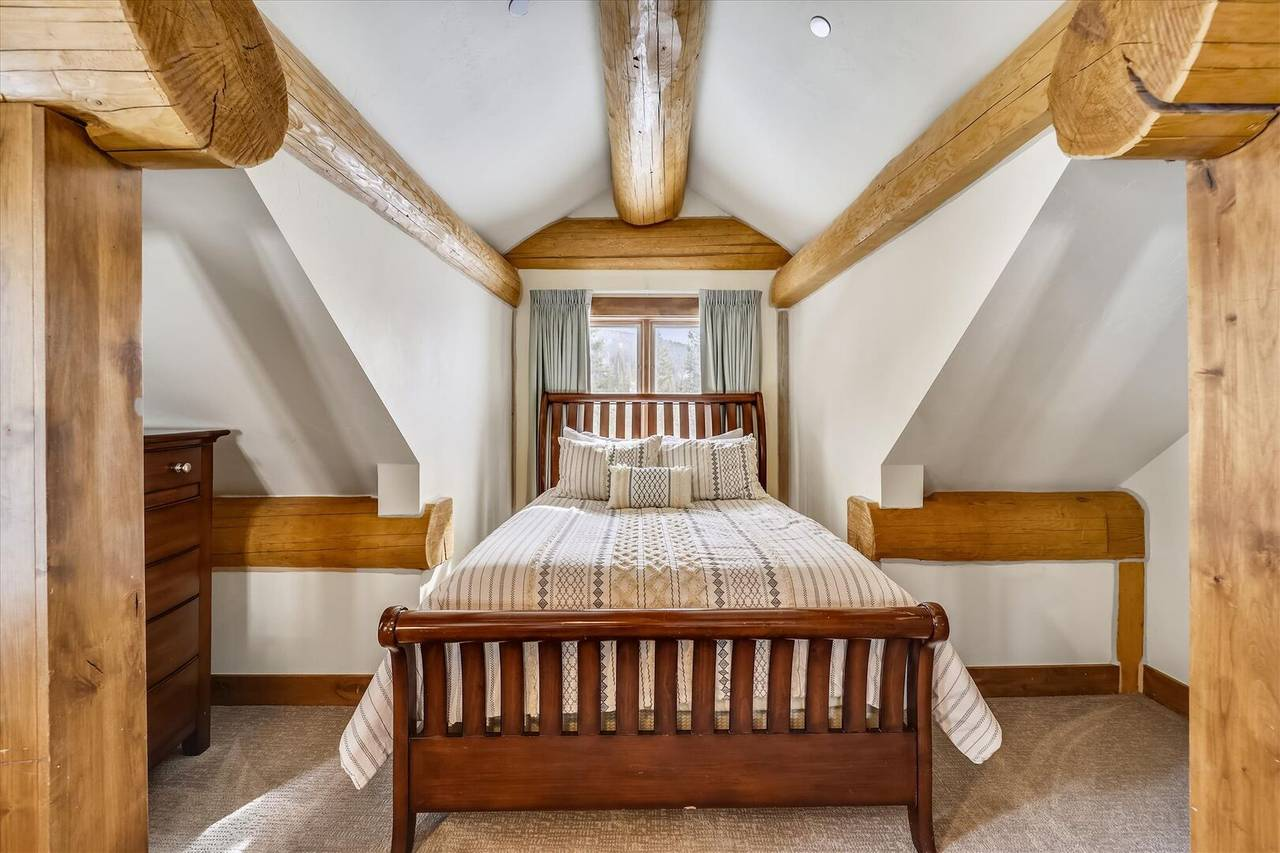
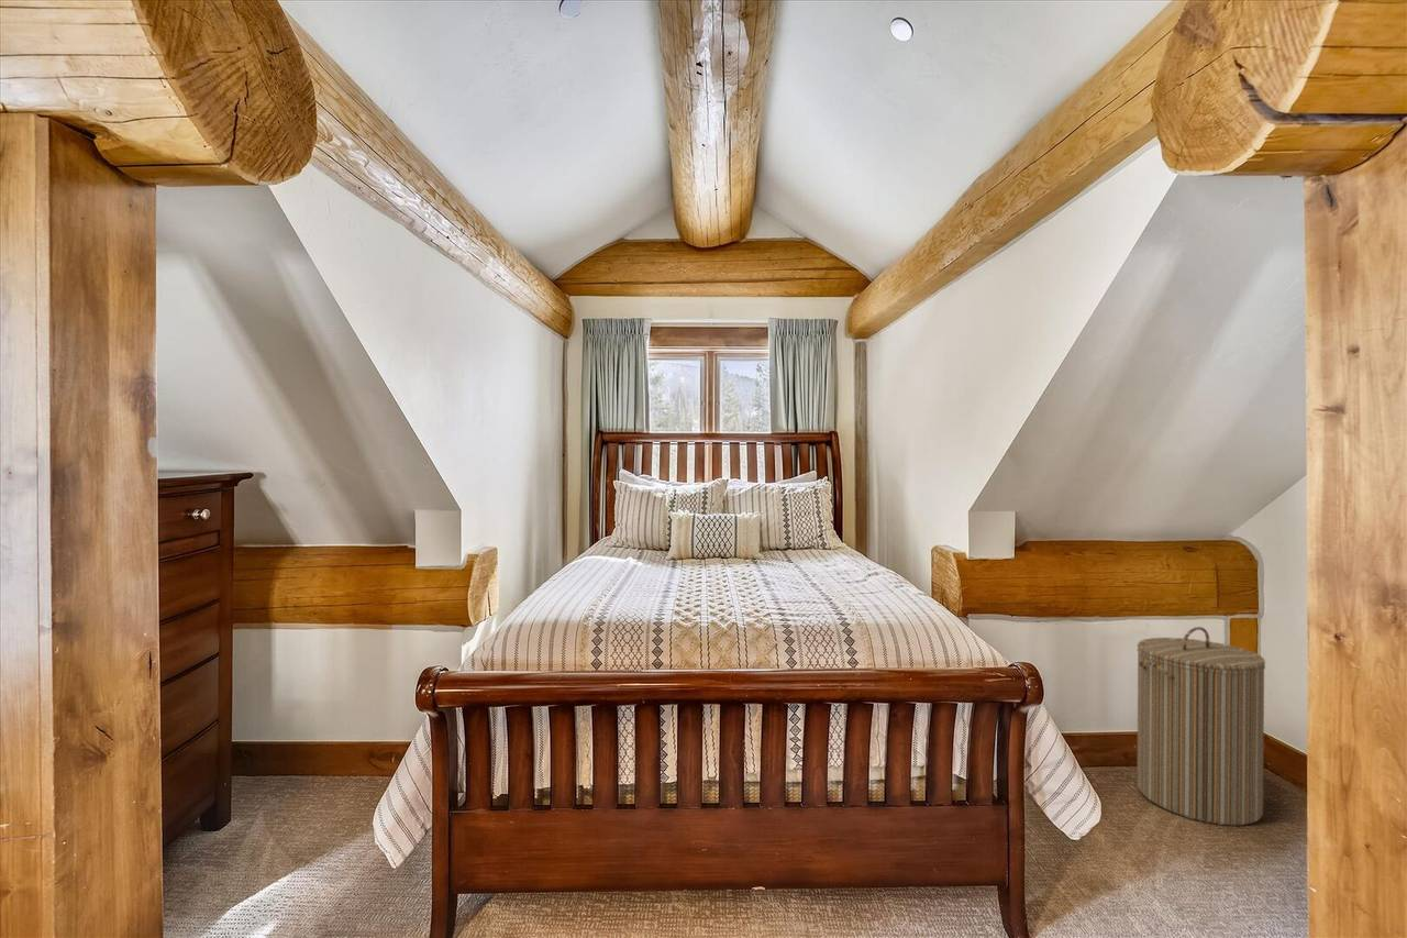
+ laundry hamper (1198, 713)
